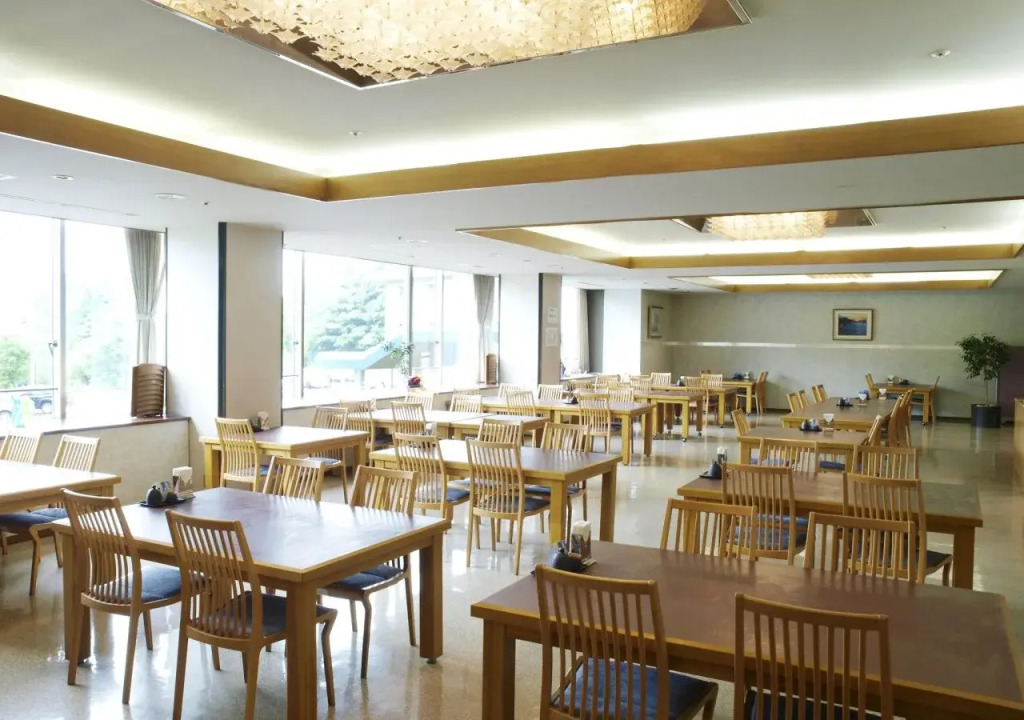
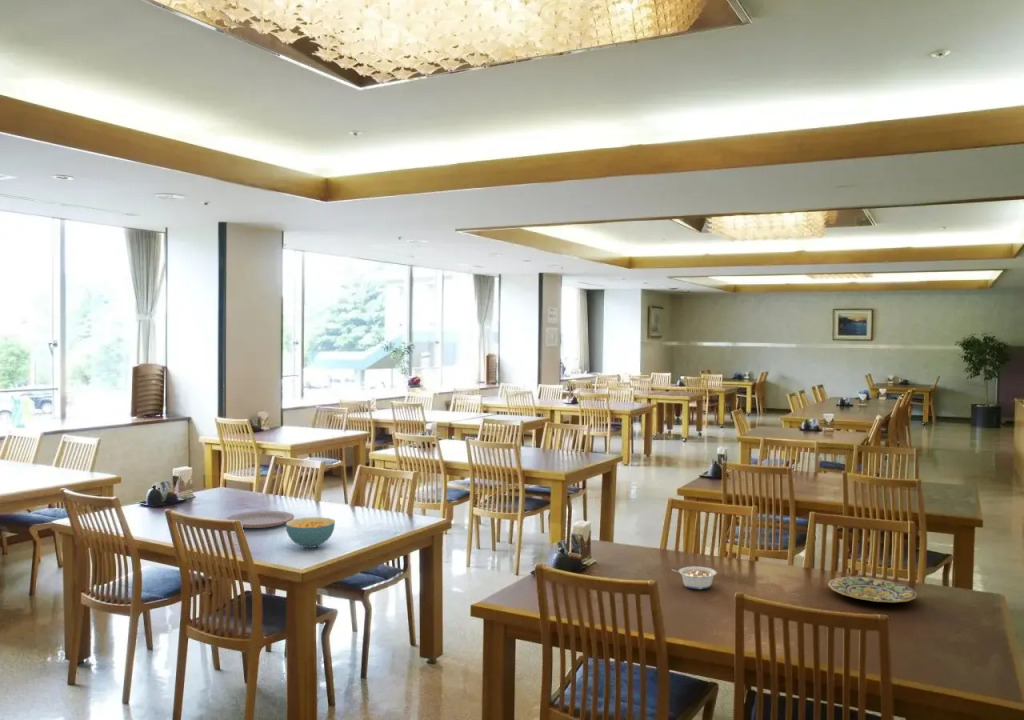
+ legume (696, 577)
+ cereal bowl (310, 534)
+ plate (871, 592)
+ plate (260, 520)
